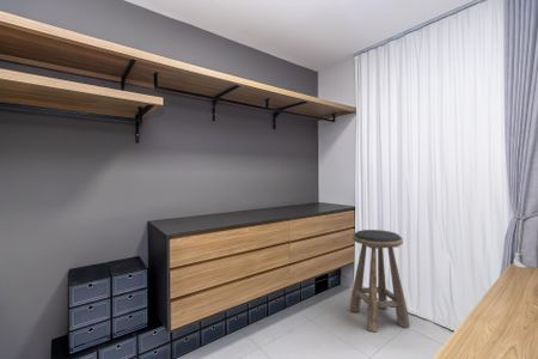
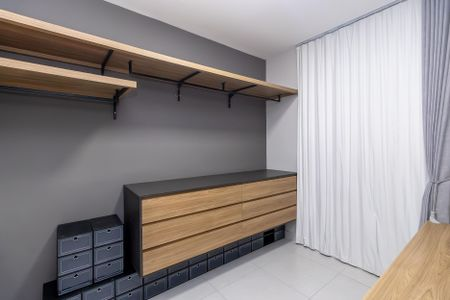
- stool (378, 275)
